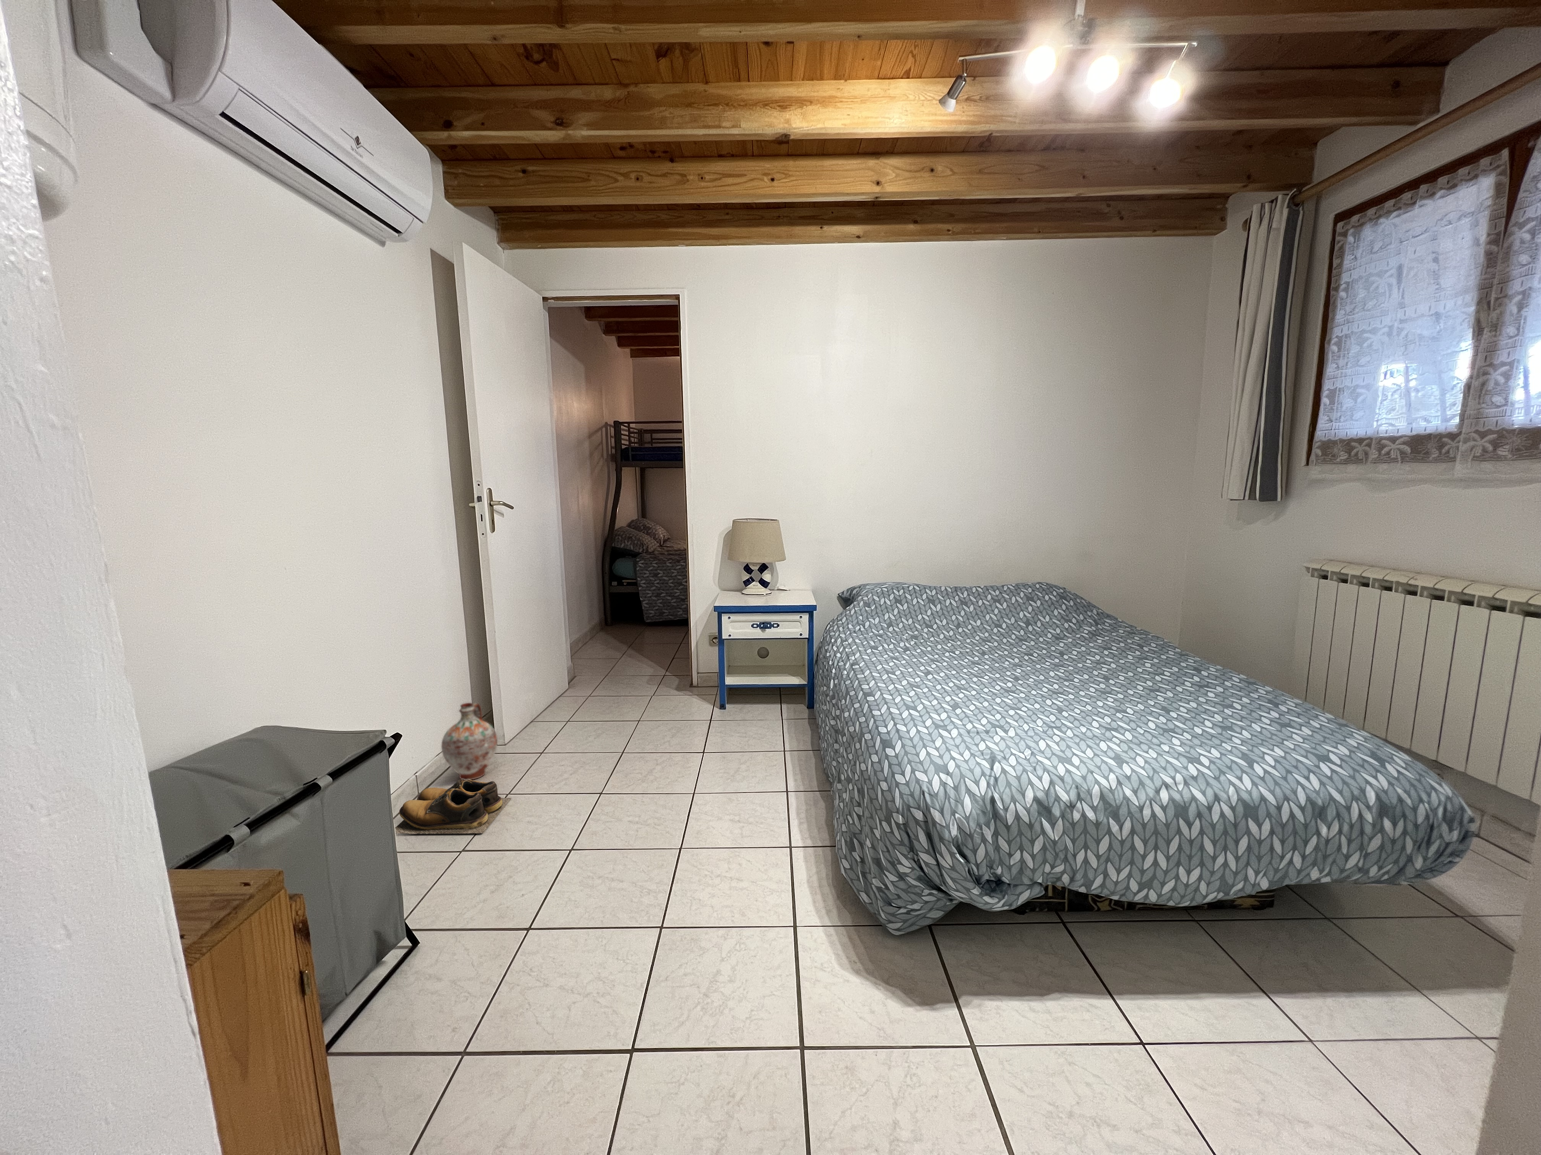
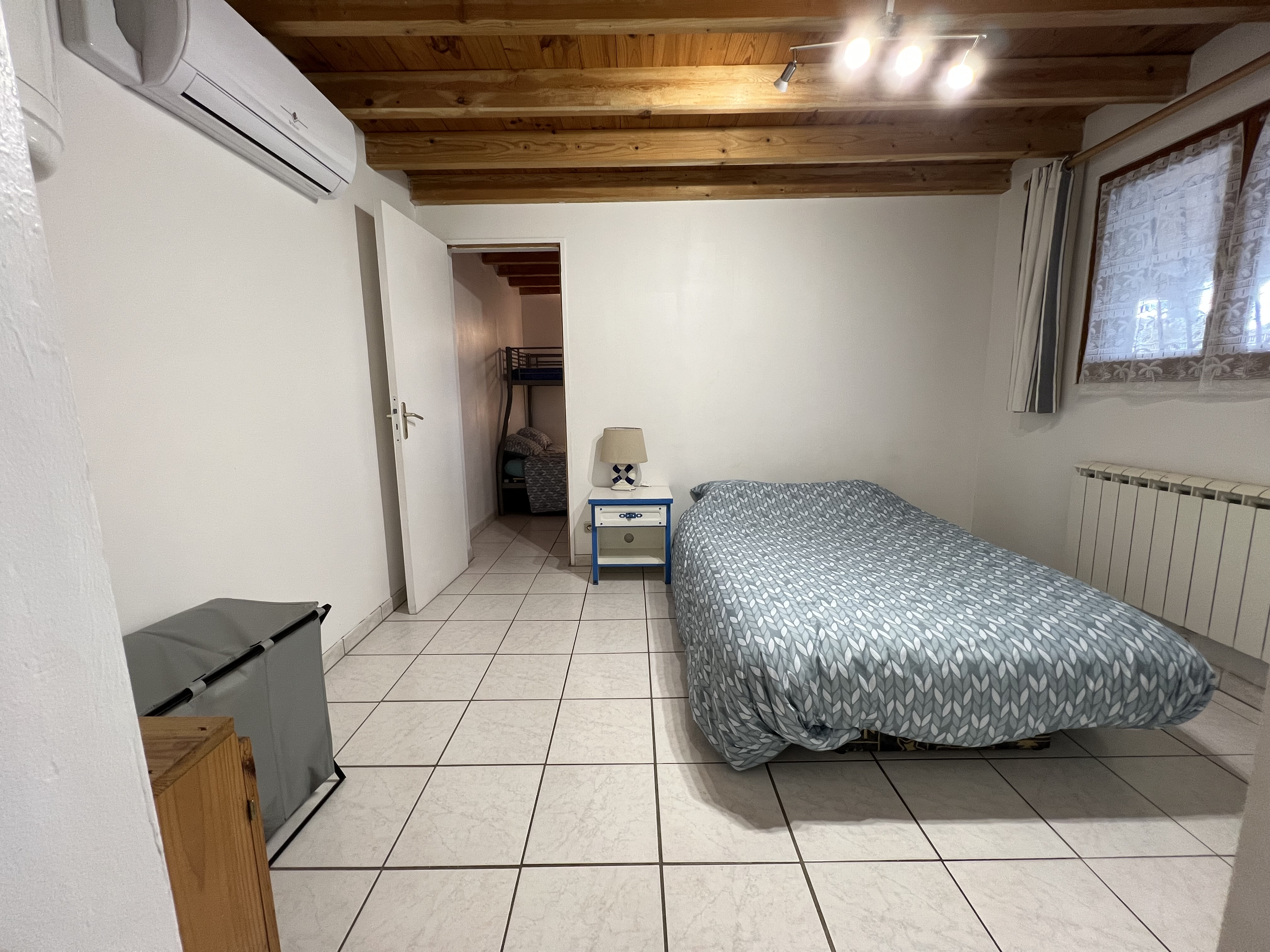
- ceramic jug (470, 740)
- shoes (451, 801)
